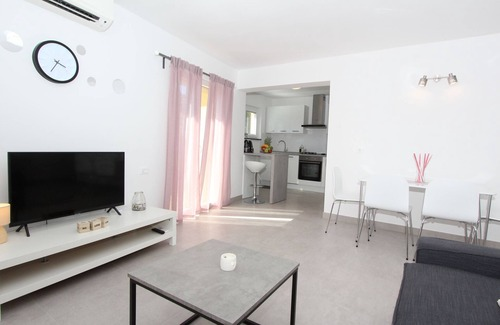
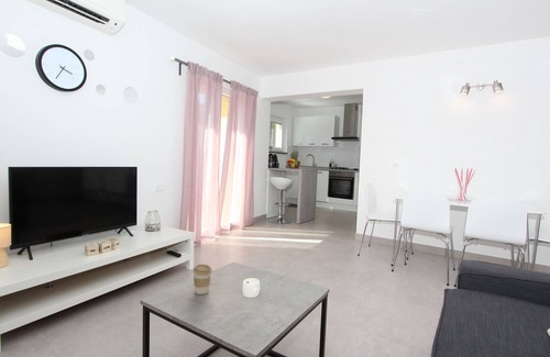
+ coffee cup (201, 278)
